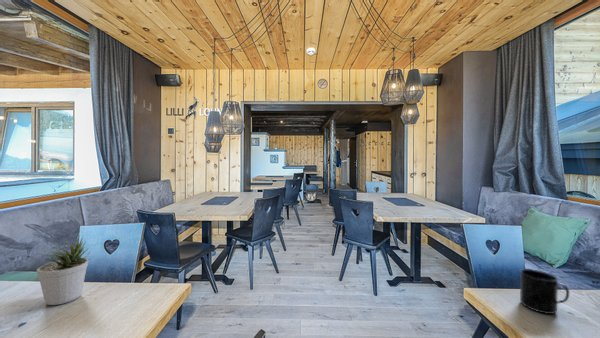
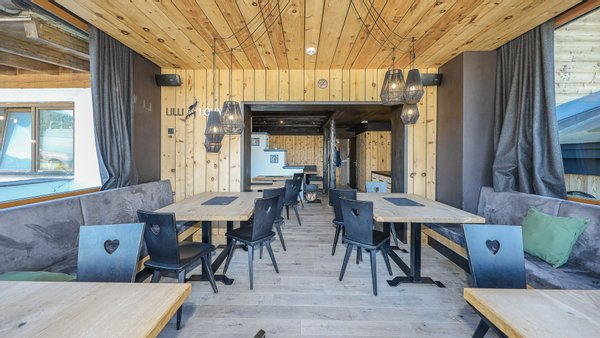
- mug (543, 292)
- potted plant (65, 269)
